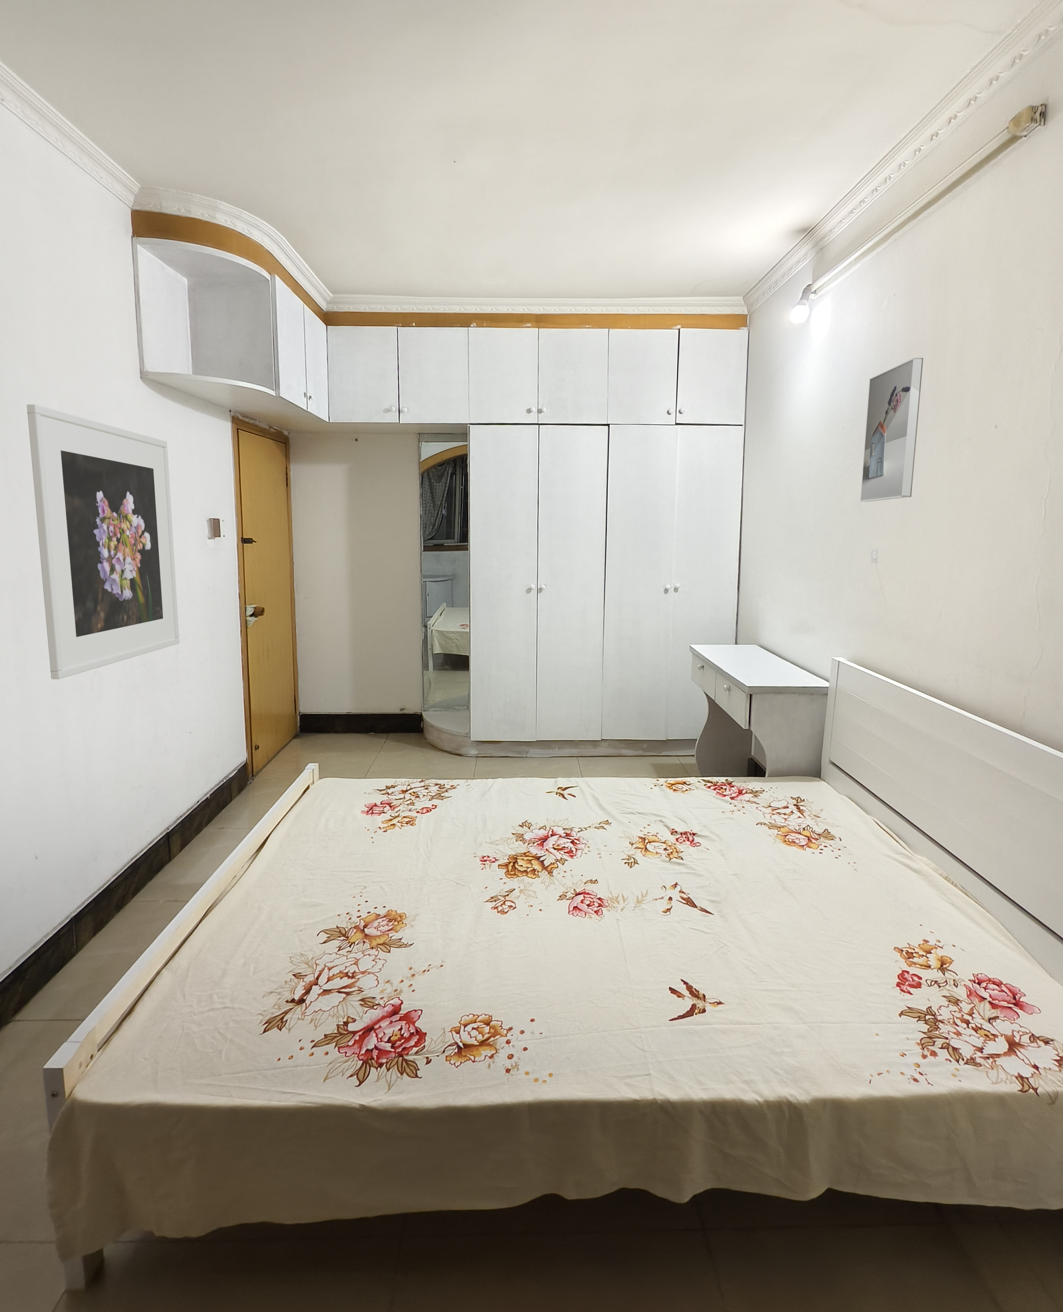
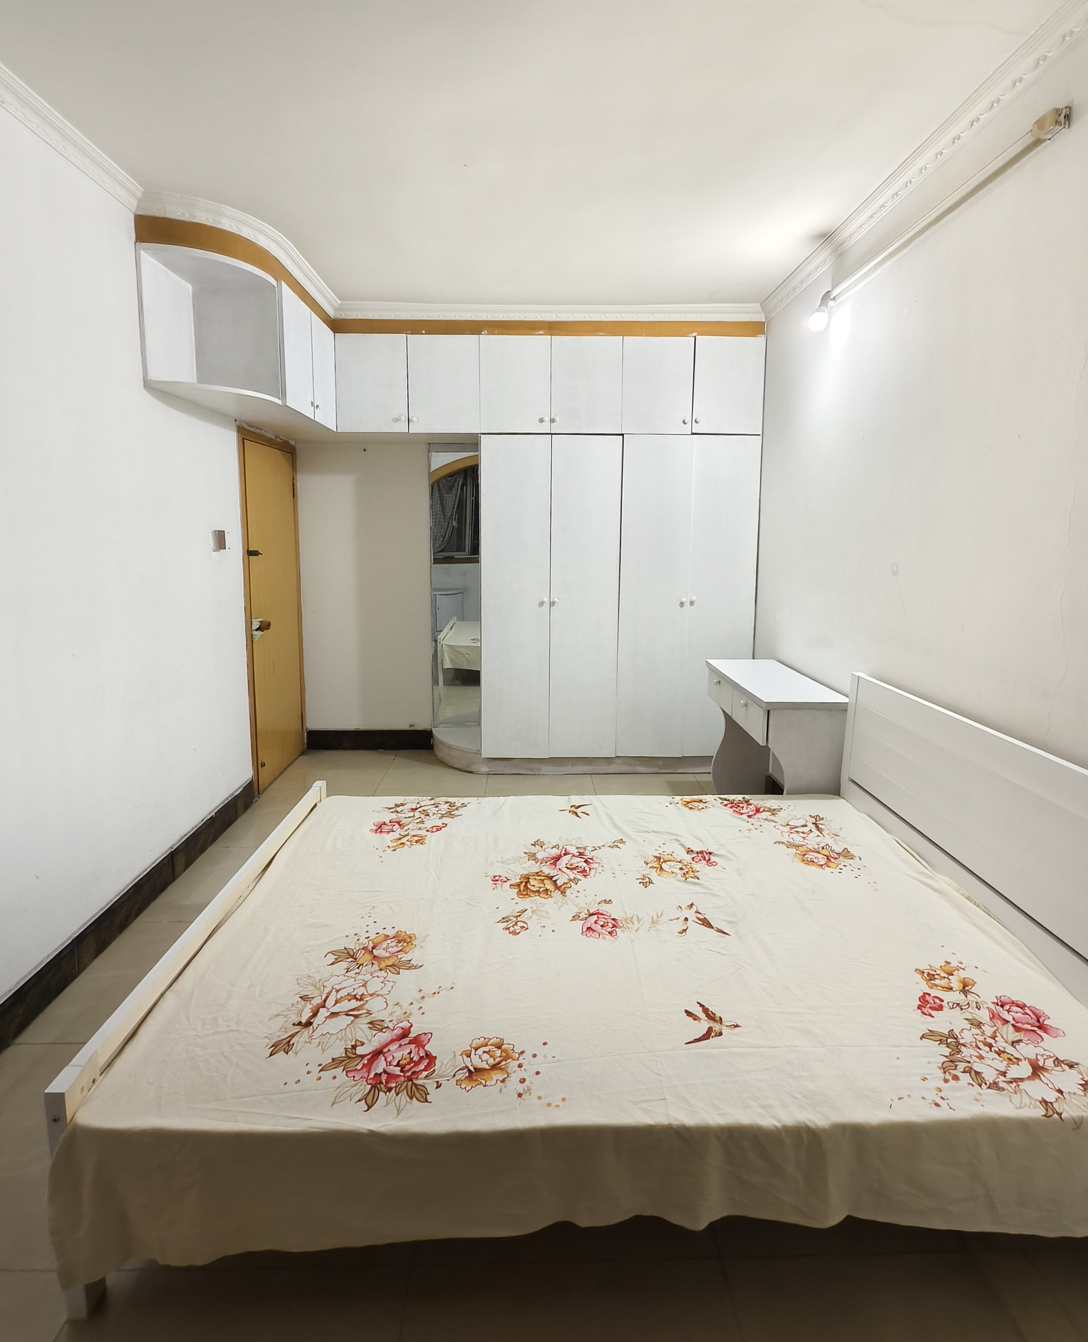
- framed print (889, 435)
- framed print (116, 545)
